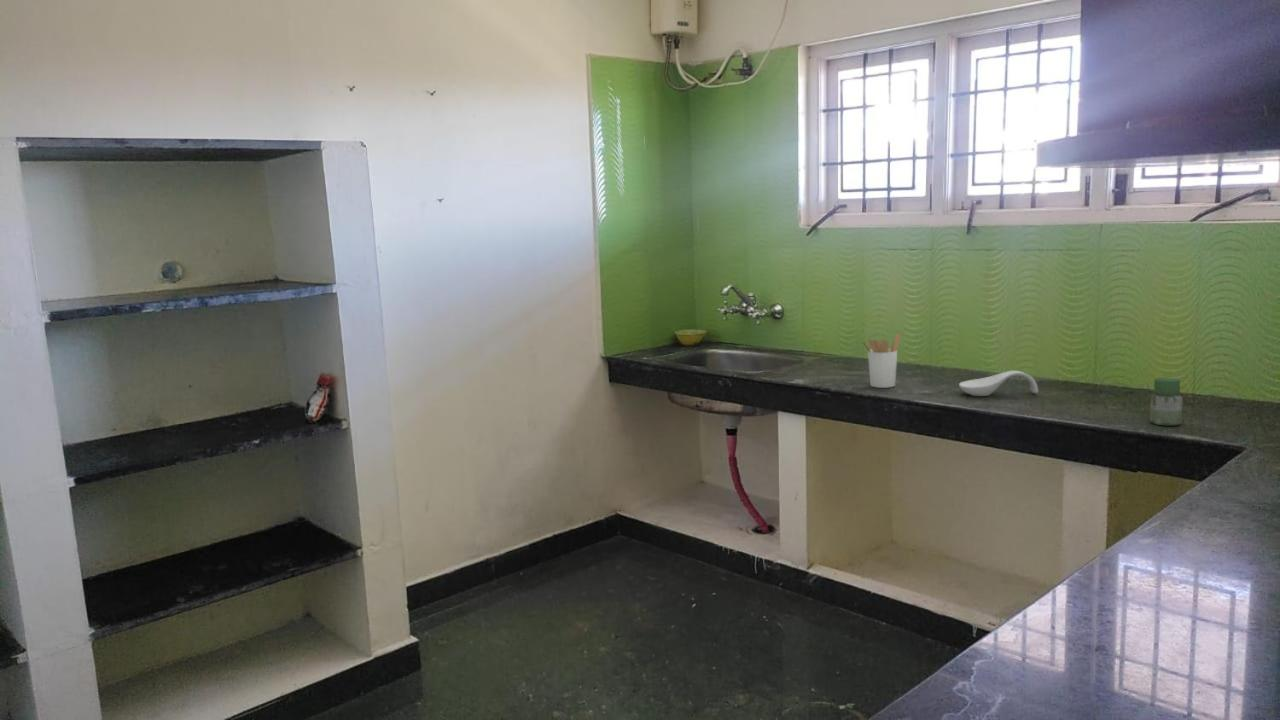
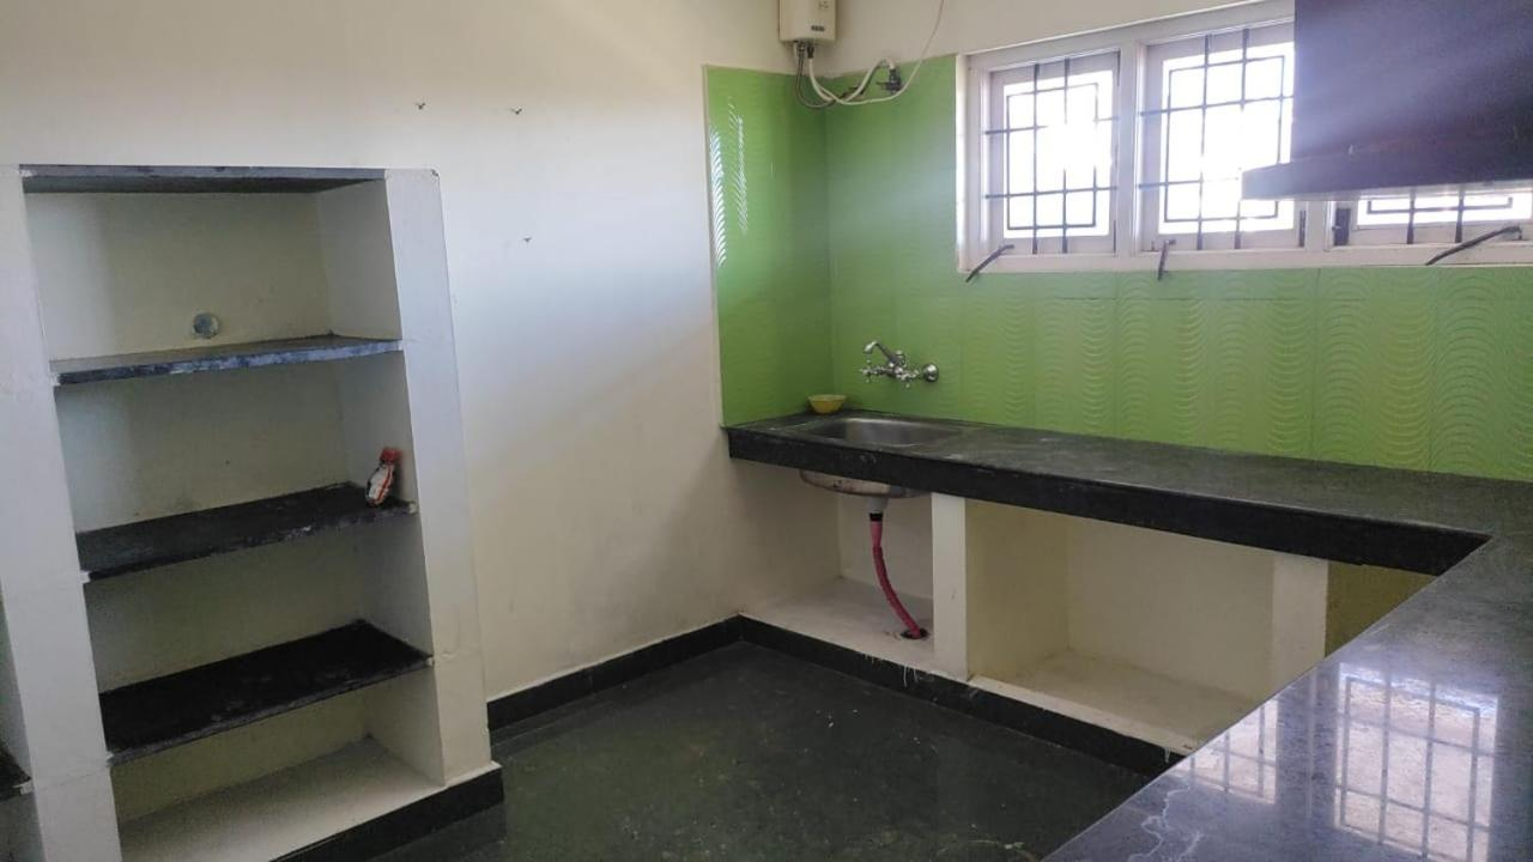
- utensil holder (881, 360)
- jar (1166, 401)
- spoon rest (997, 382)
